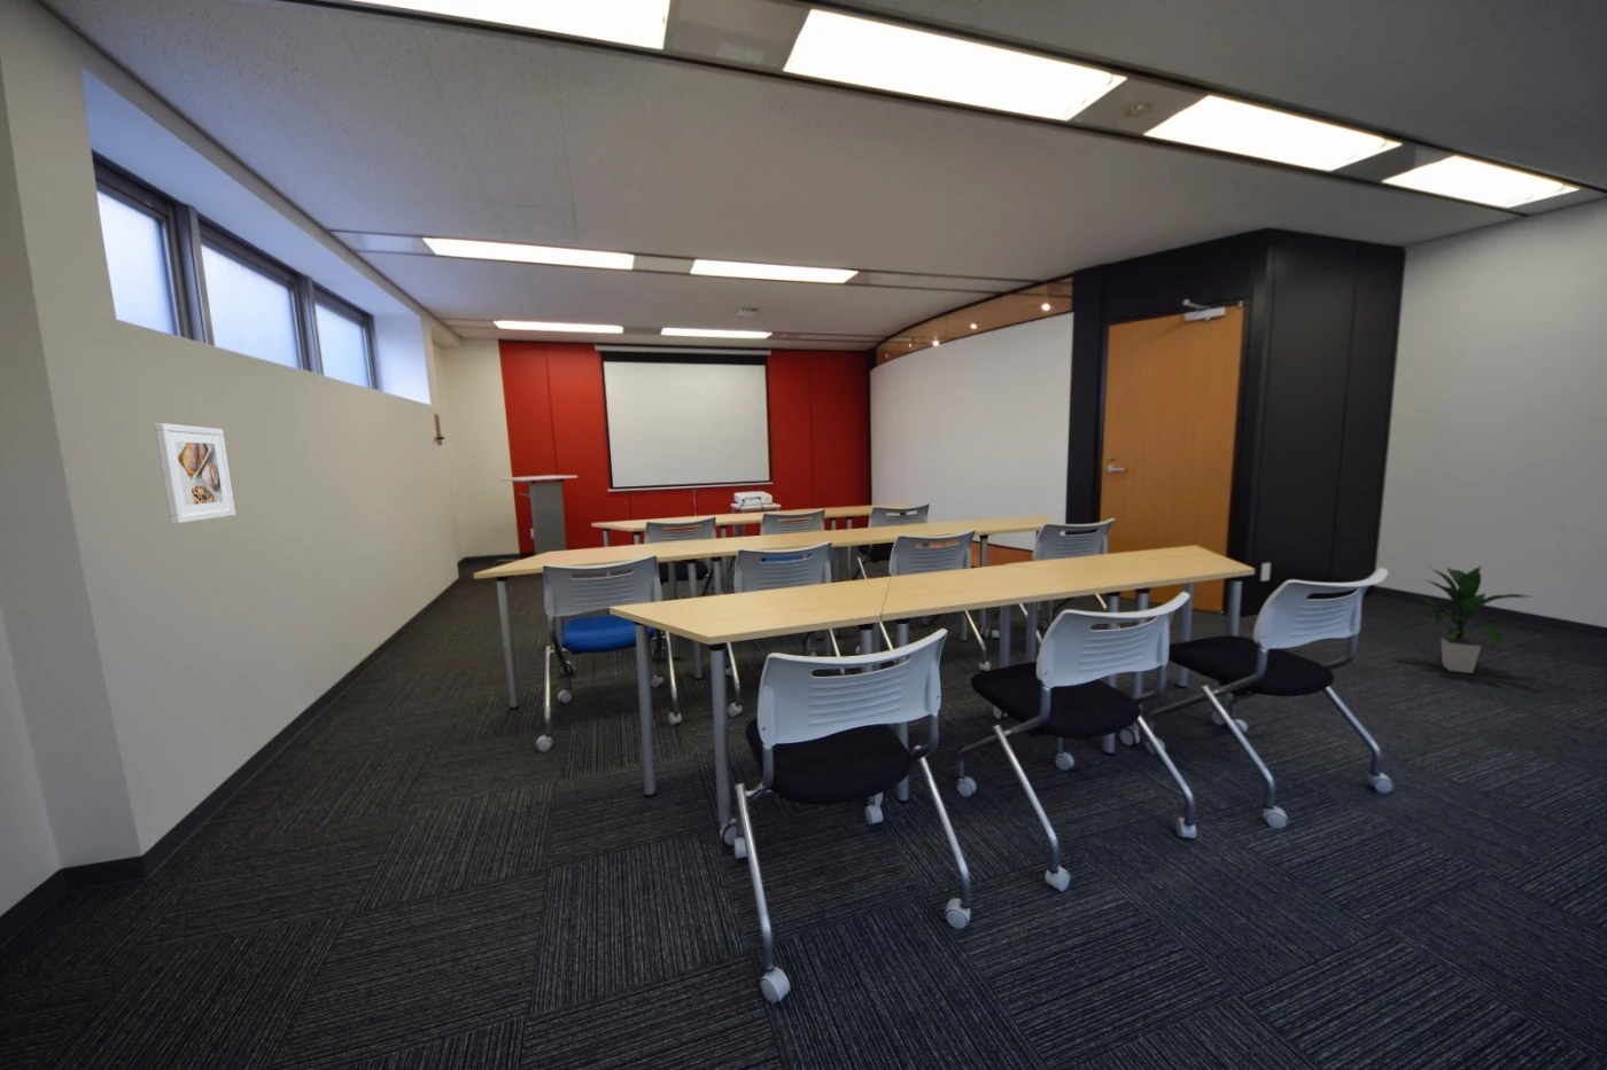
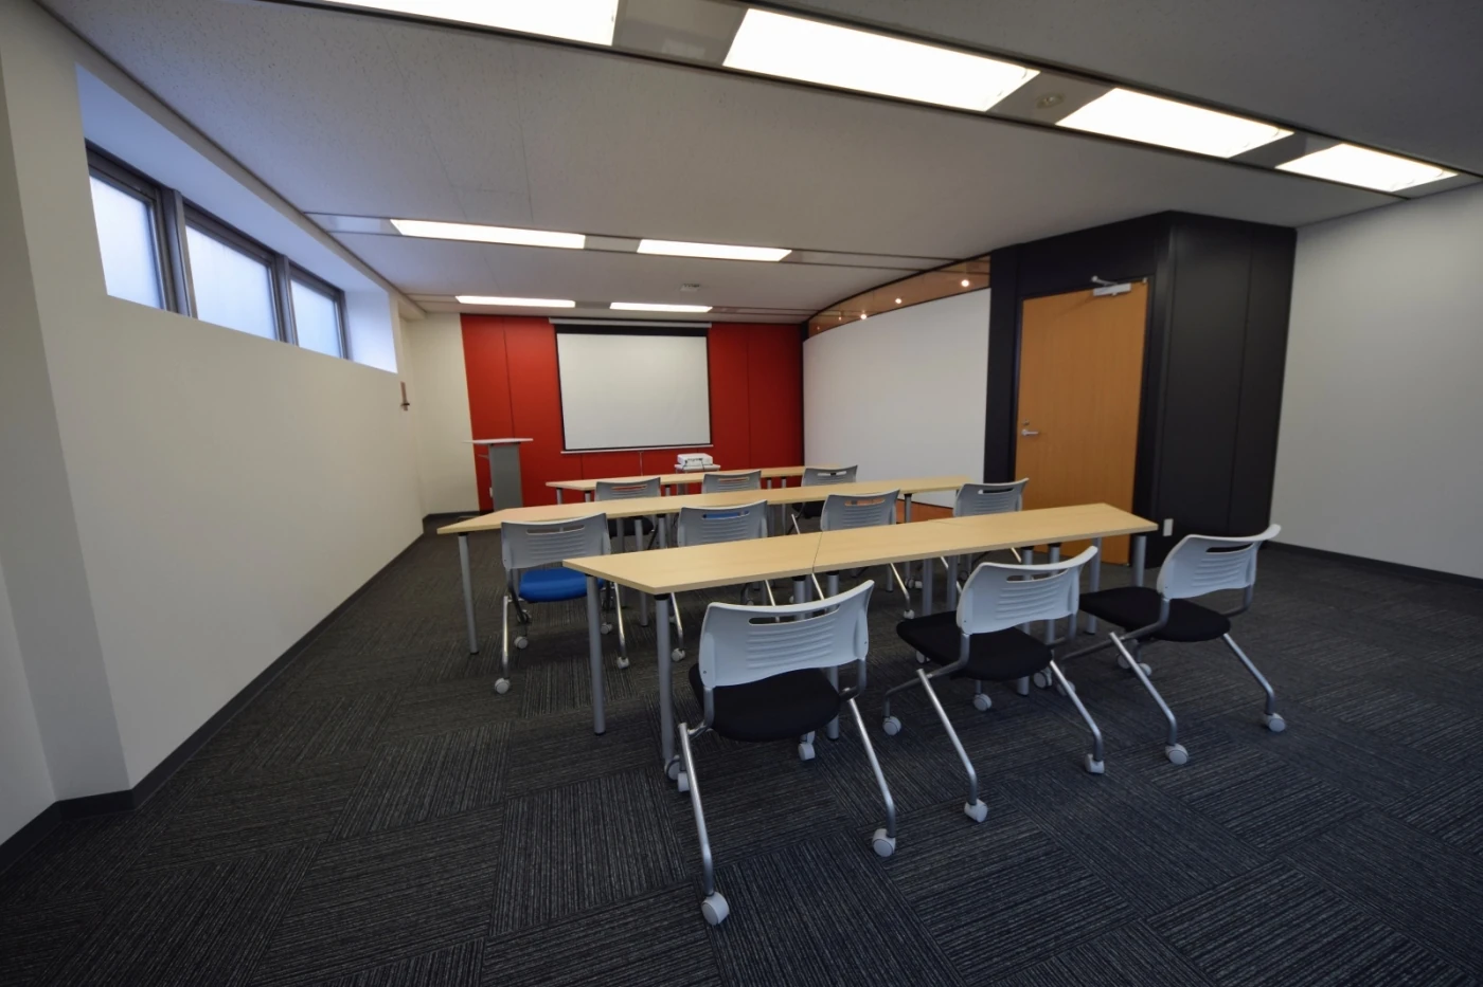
- indoor plant (1459, 616)
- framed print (198, 473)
